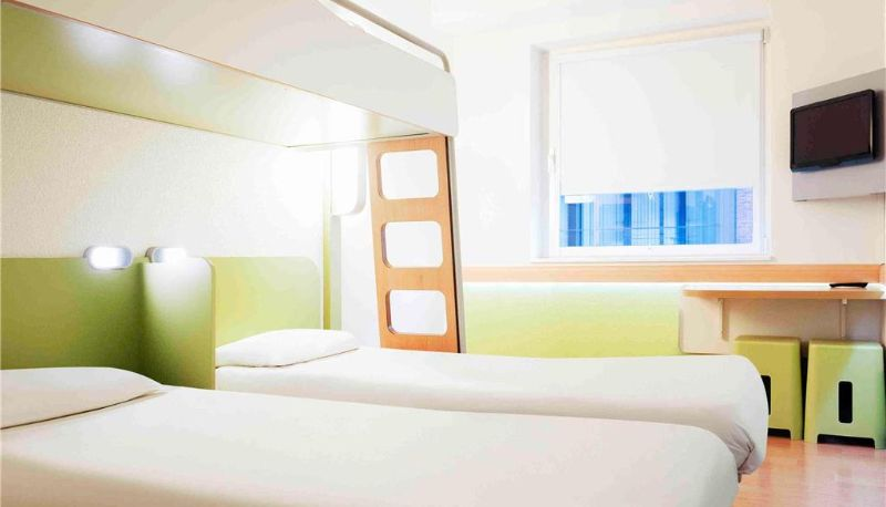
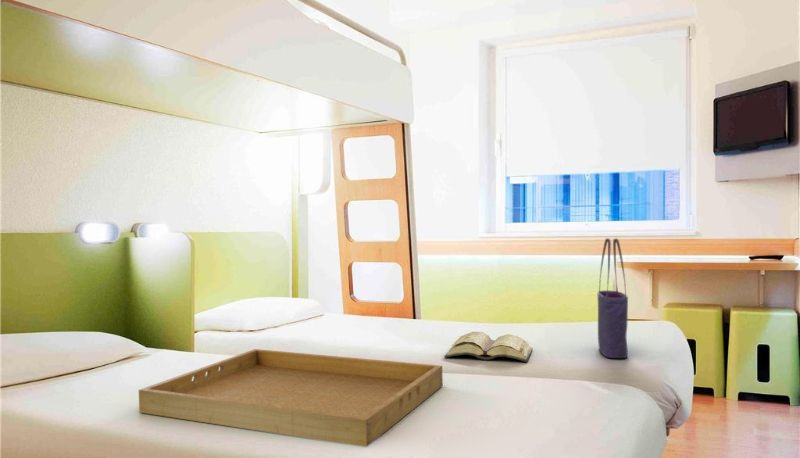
+ diary (489, 345)
+ tote bag (612, 295)
+ tray (299, 387)
